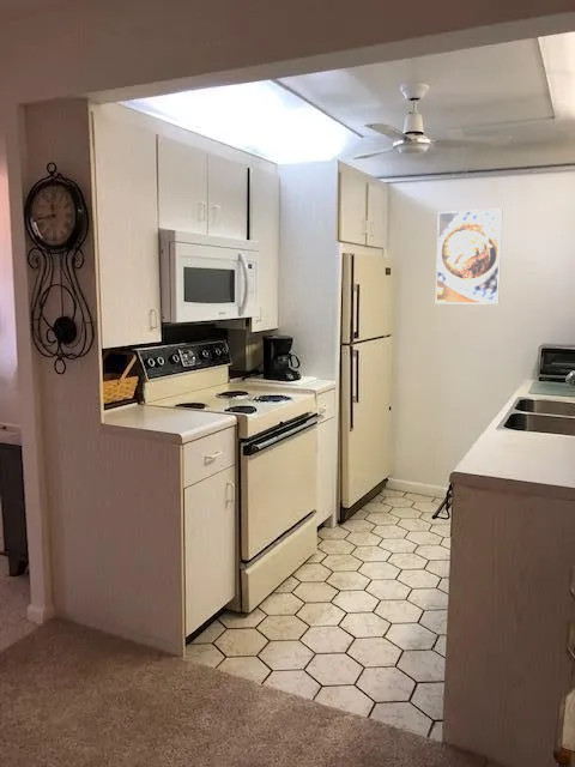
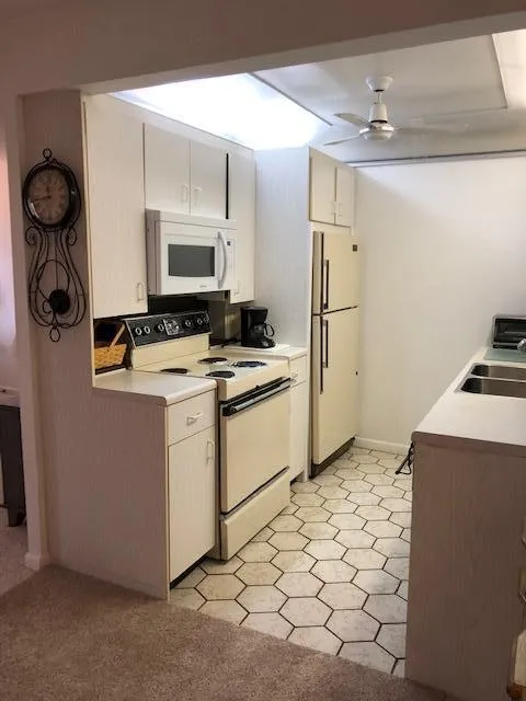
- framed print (467, 258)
